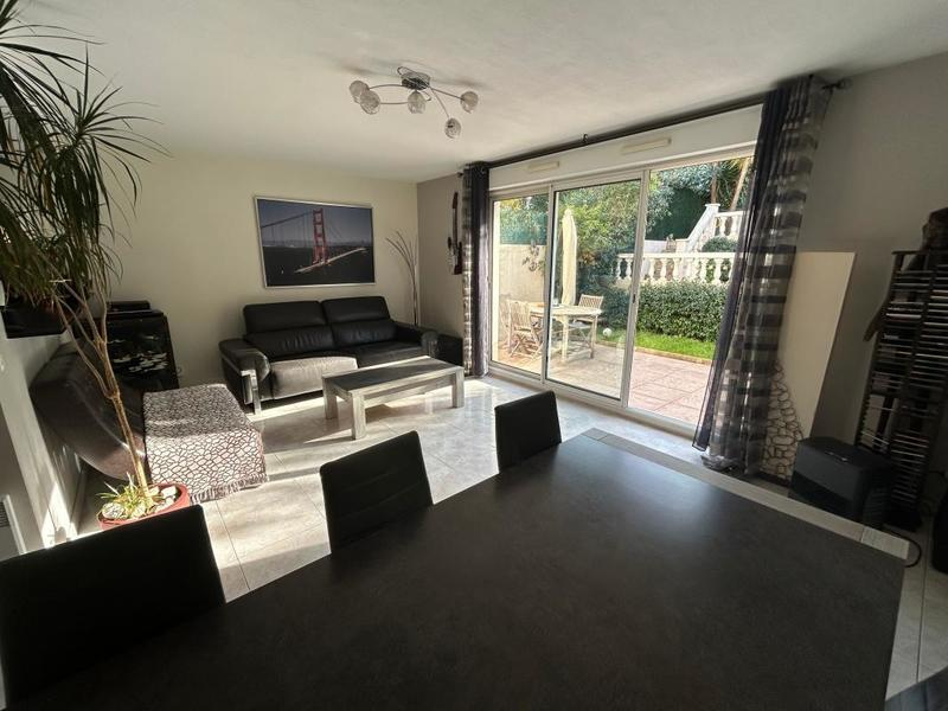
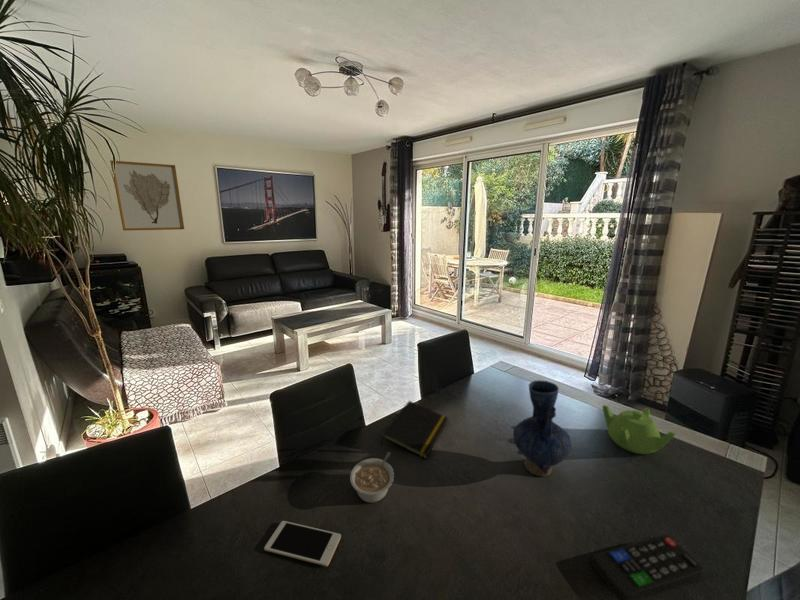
+ notepad (416, 426)
+ legume (372, 479)
+ vase (543, 428)
+ teapot (635, 427)
+ cell phone (303, 542)
+ remote control (646, 565)
+ wall art (149, 197)
